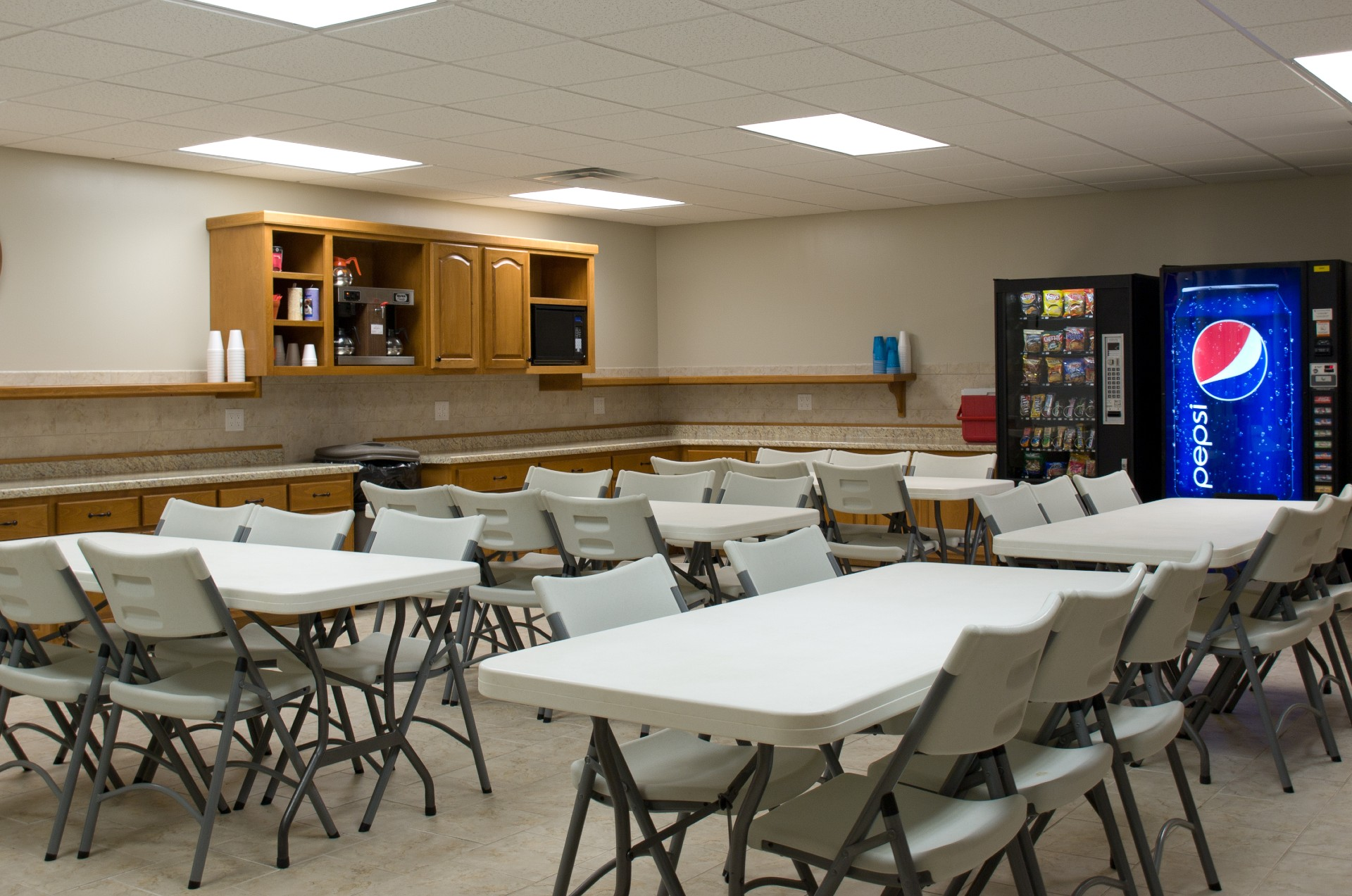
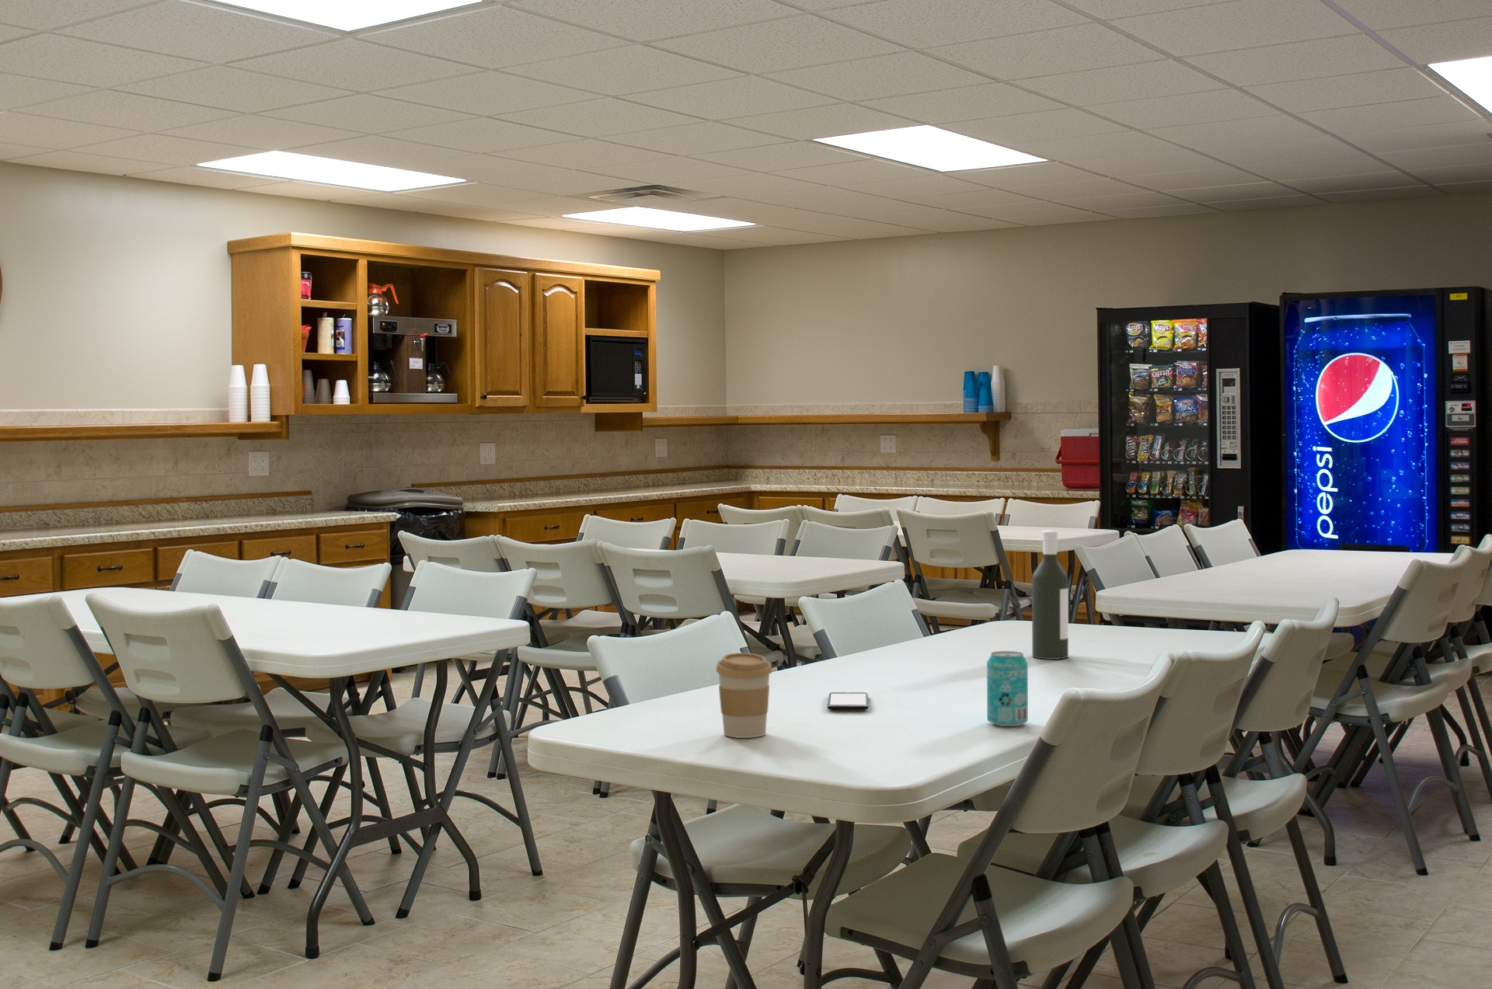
+ coffee cup (744, 694)
+ smartphone (848, 700)
+ beverage can (1008, 689)
+ bottle (1049, 594)
